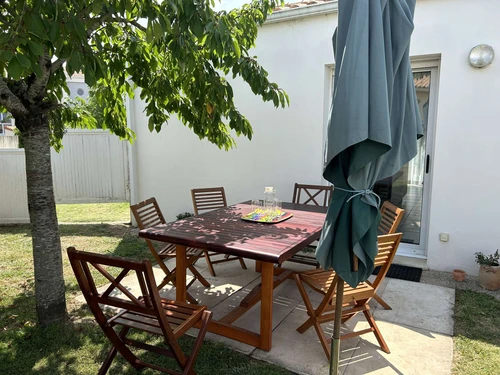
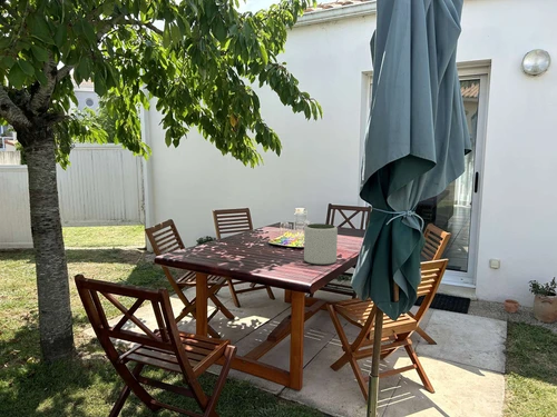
+ plant pot (320, 244)
